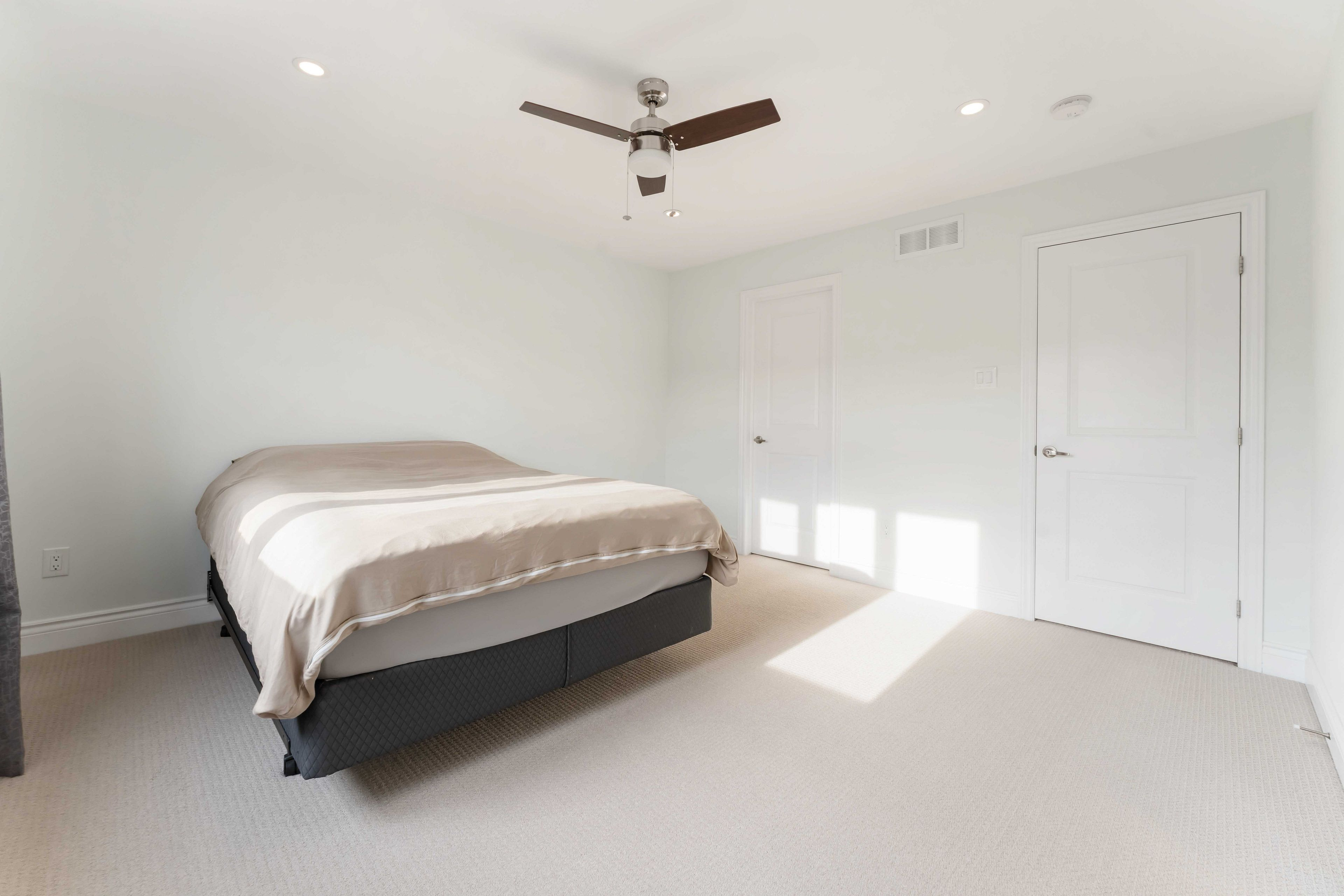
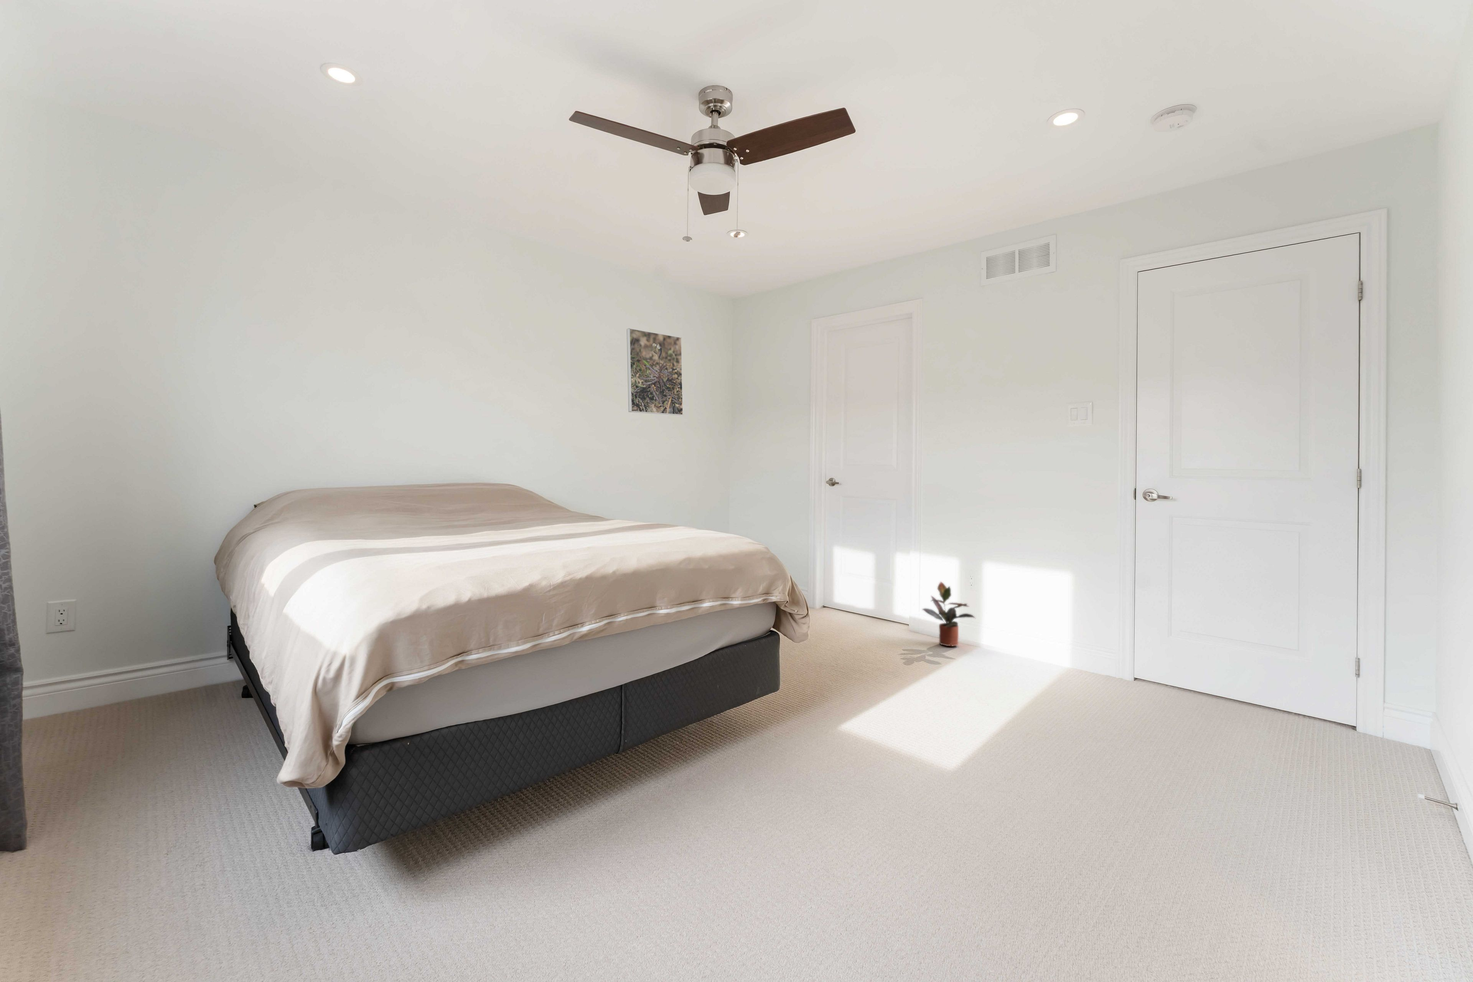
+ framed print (655, 374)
+ potted plant (947, 616)
